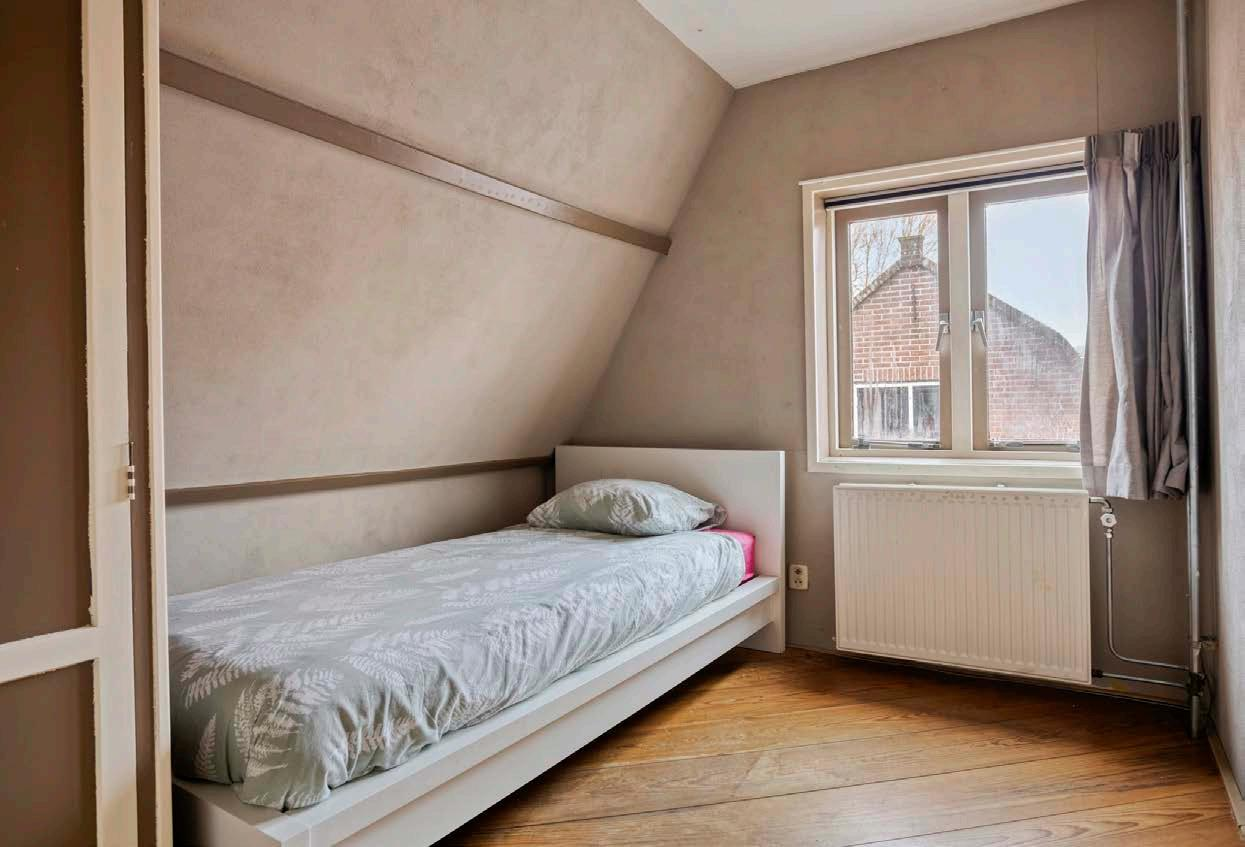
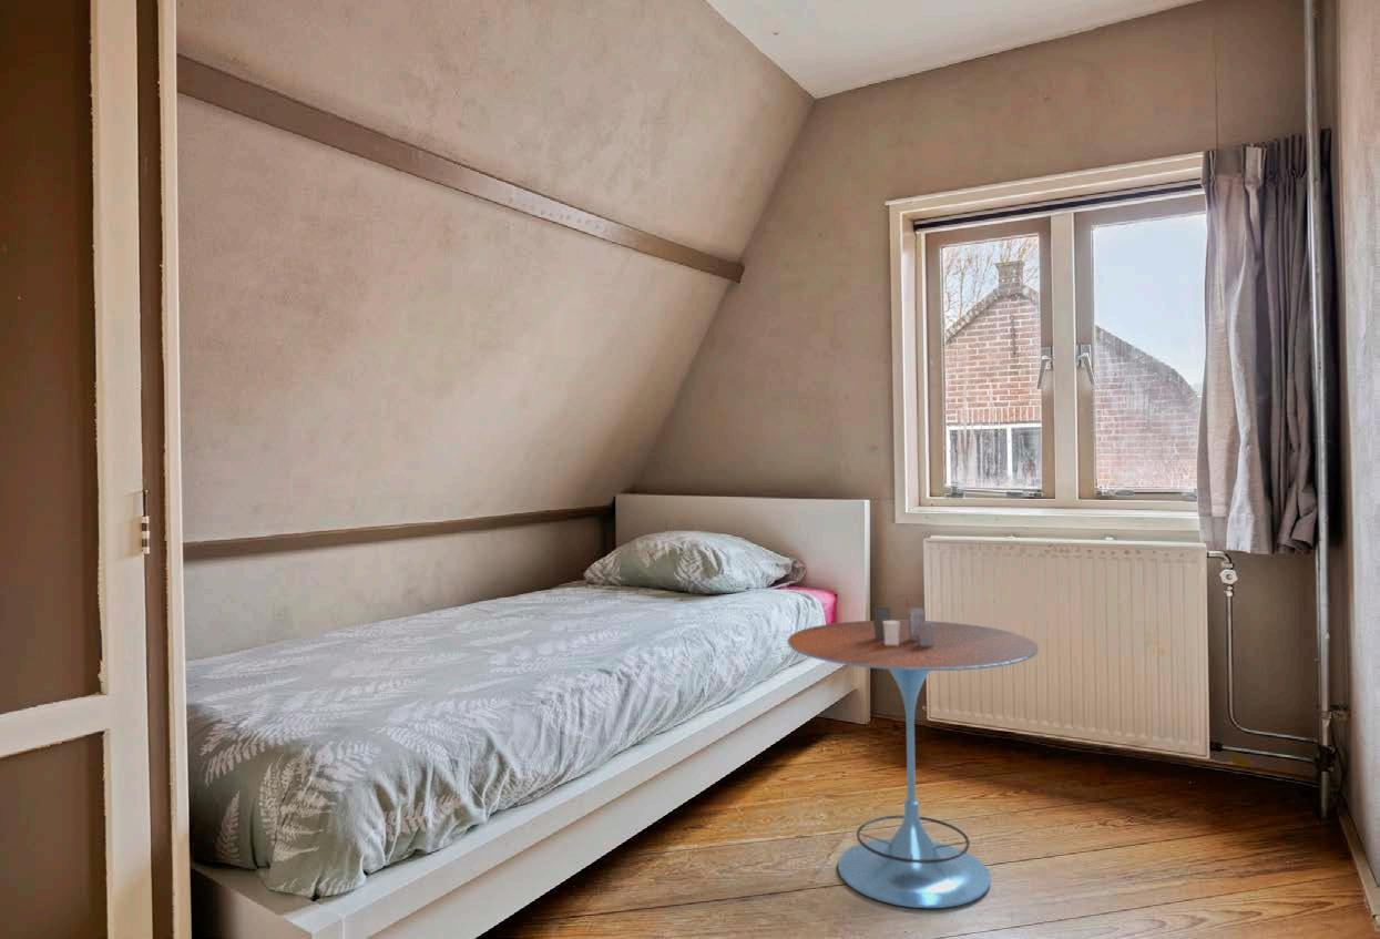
+ side table (910, 734)
